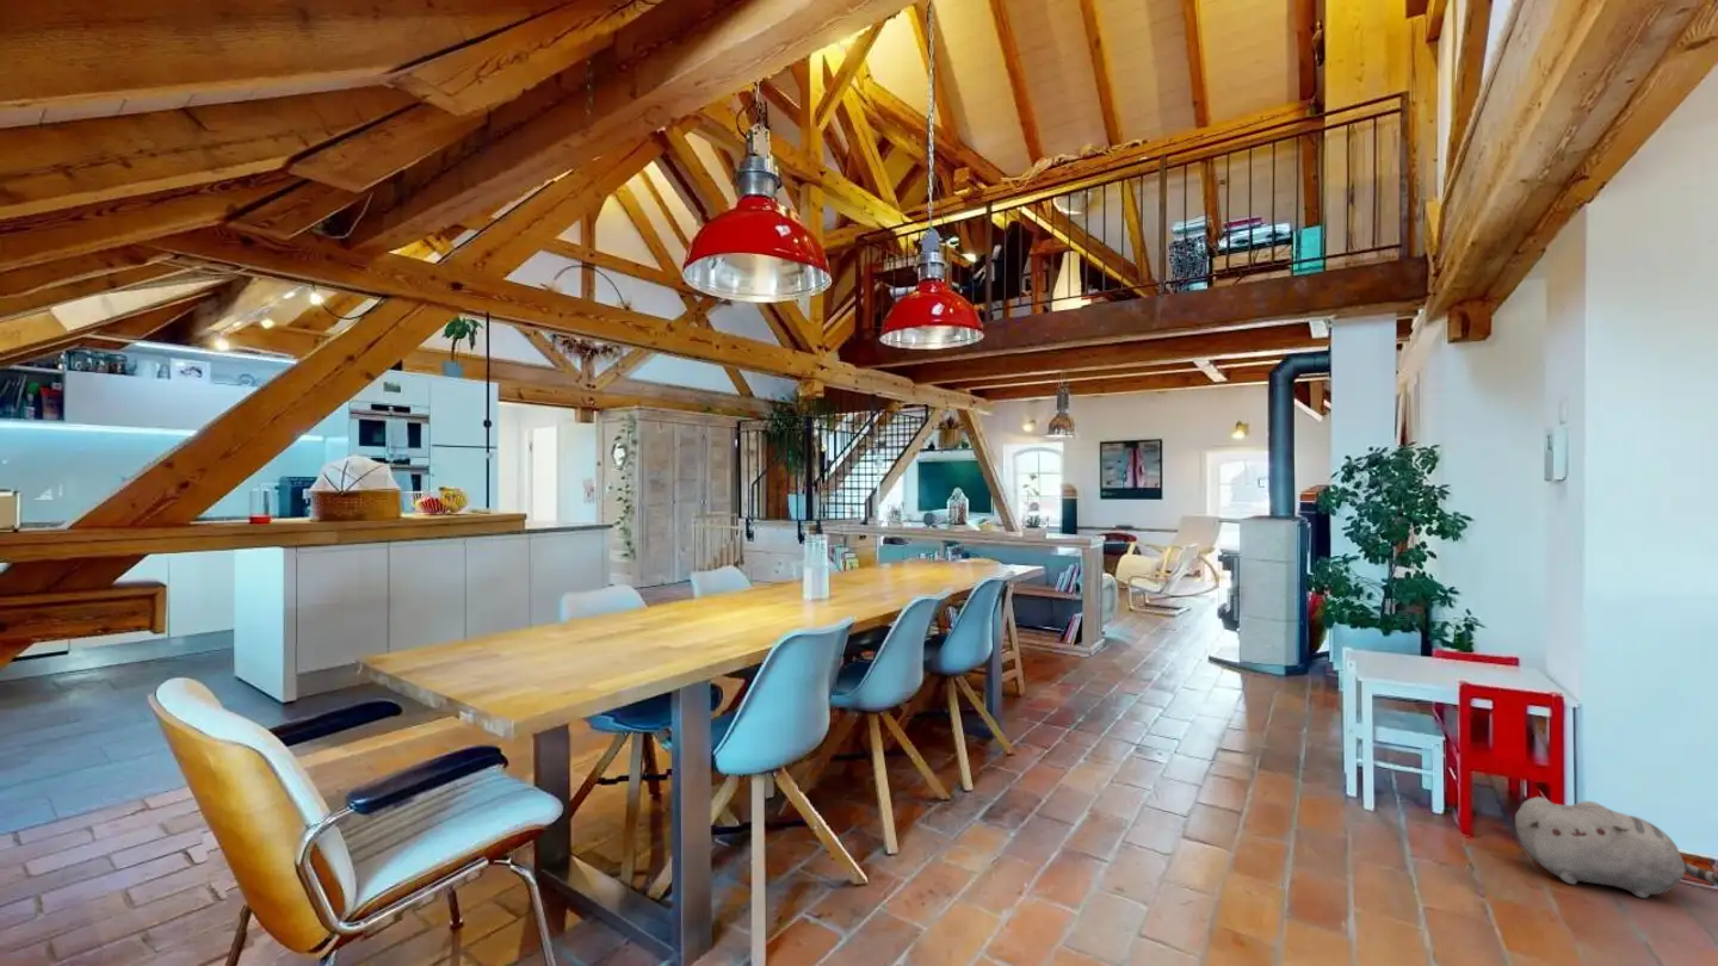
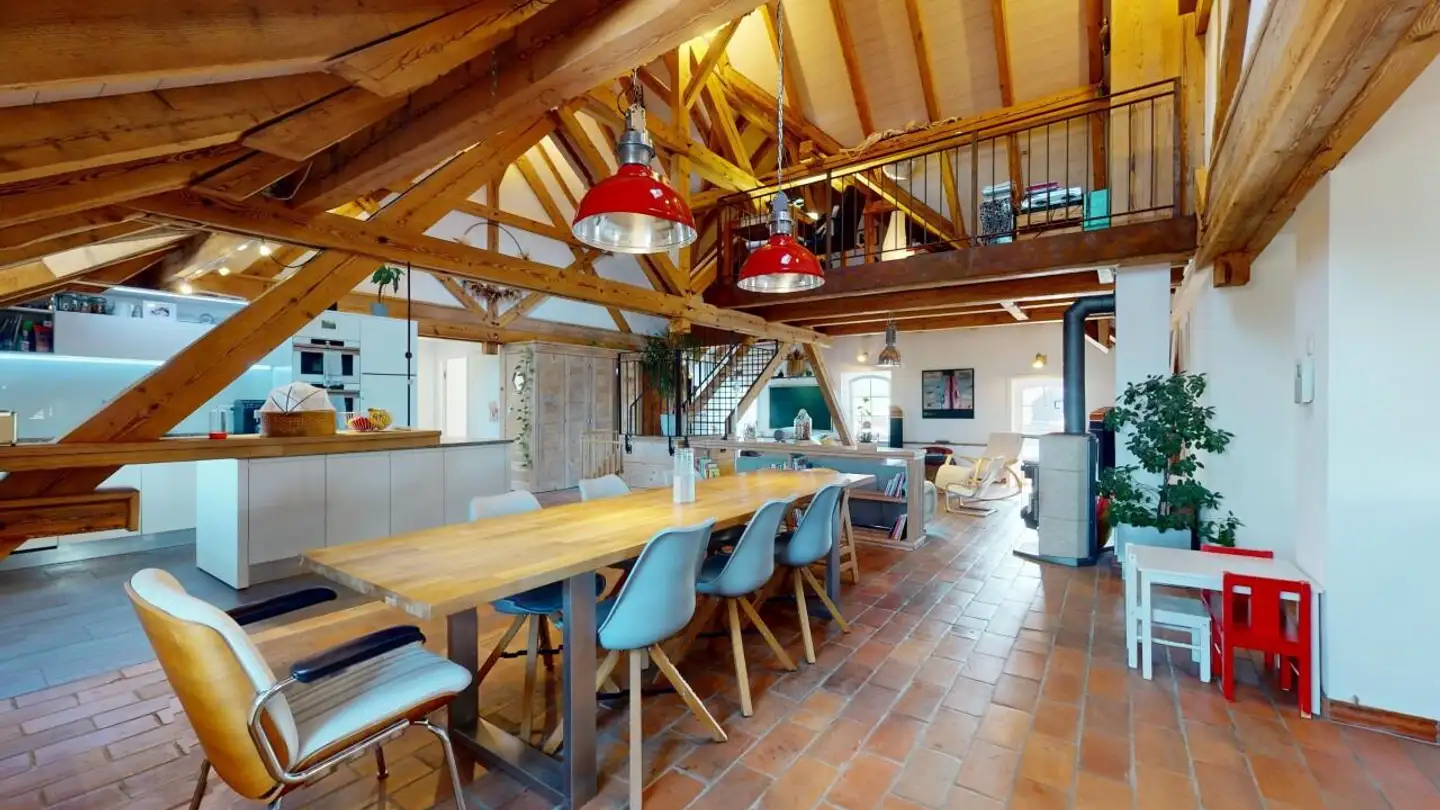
- plush toy (1612, 843)
